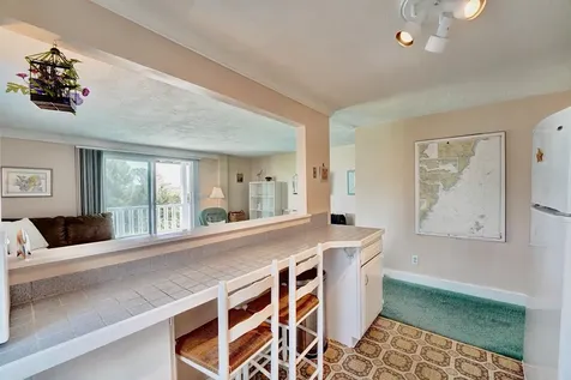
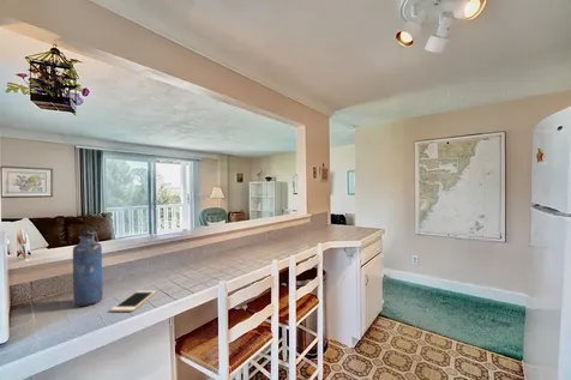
+ water bottle (88, 264)
+ cell phone (134, 300)
